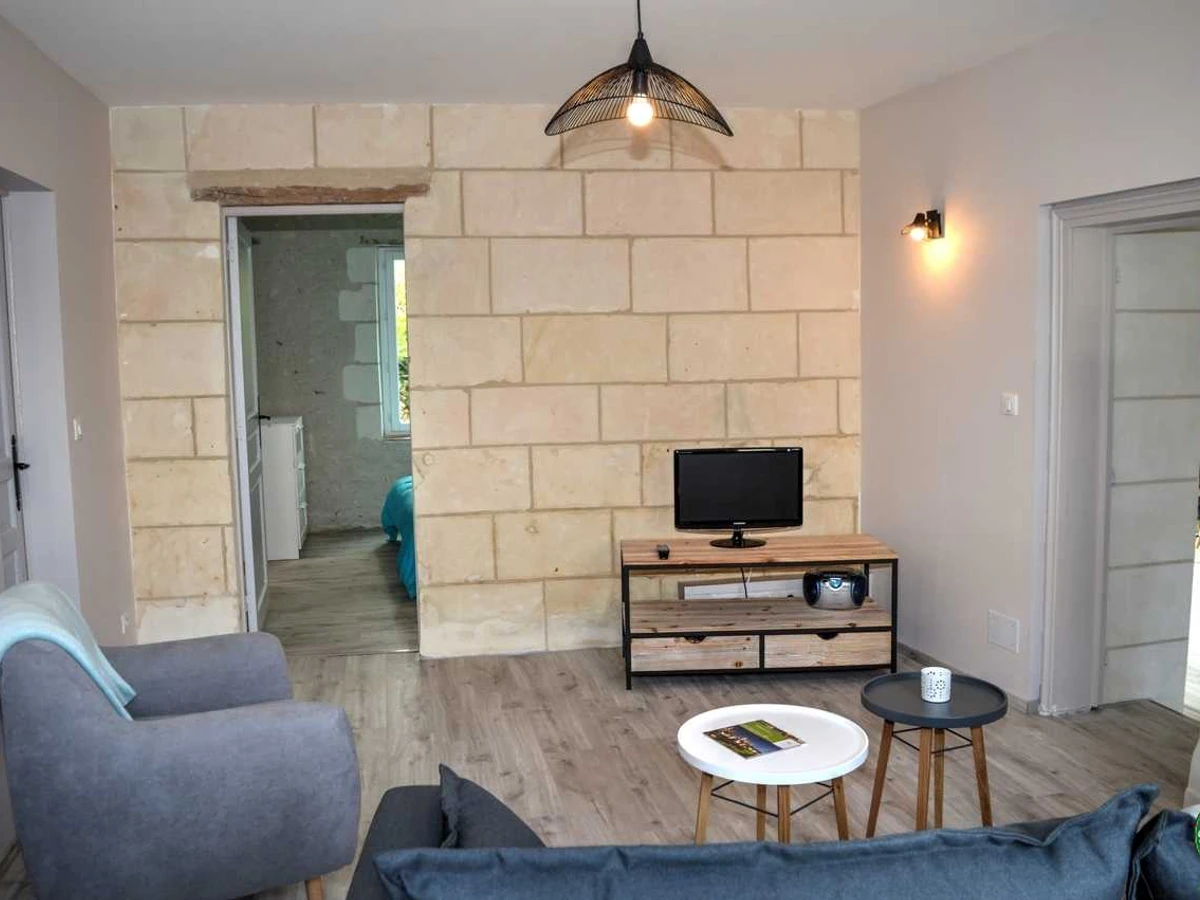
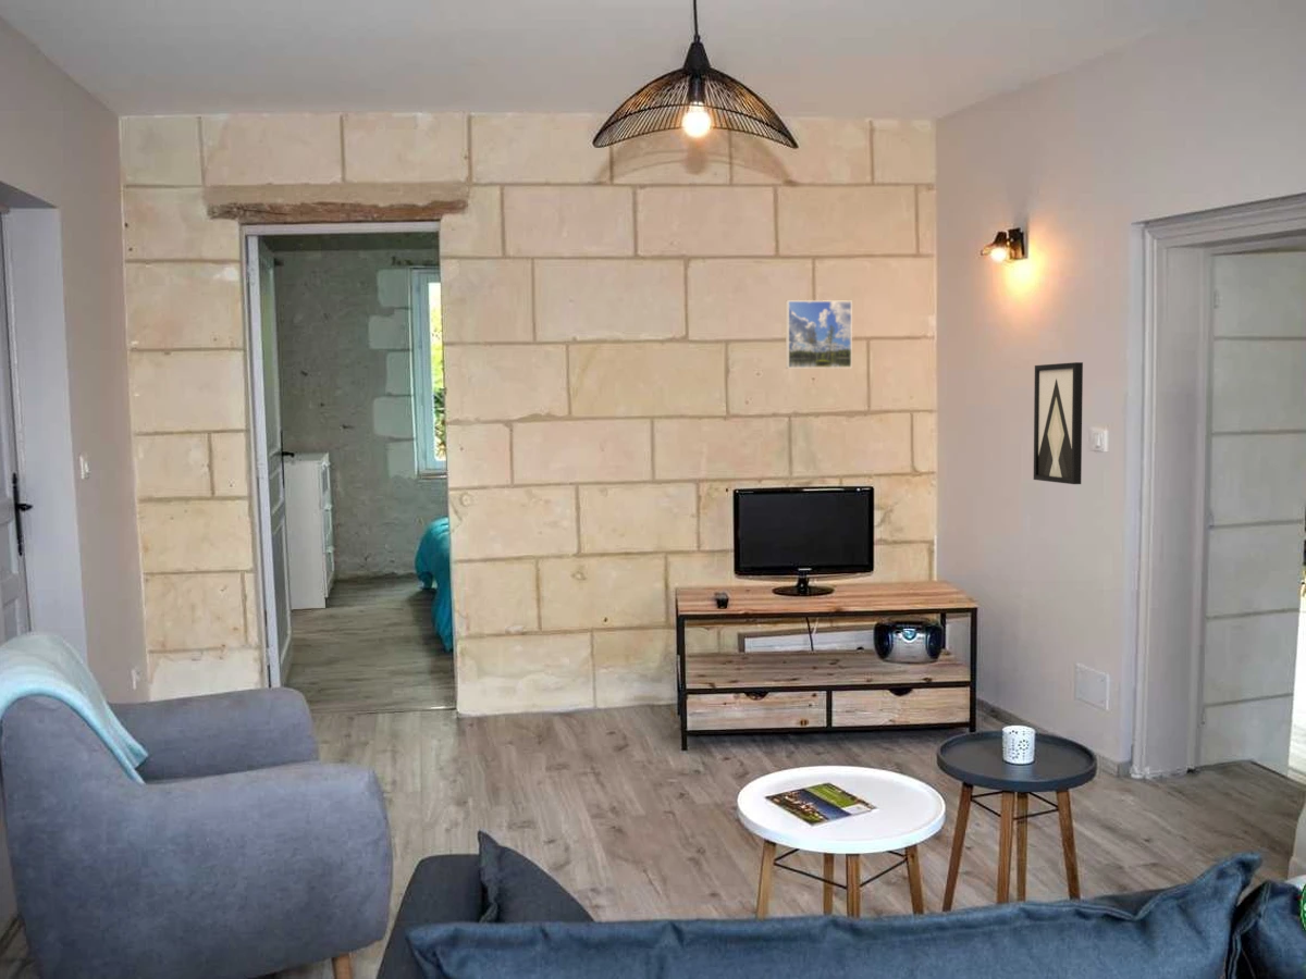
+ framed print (818, 334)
+ wall art (1057, 423)
